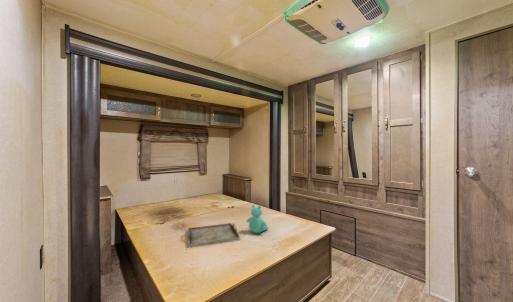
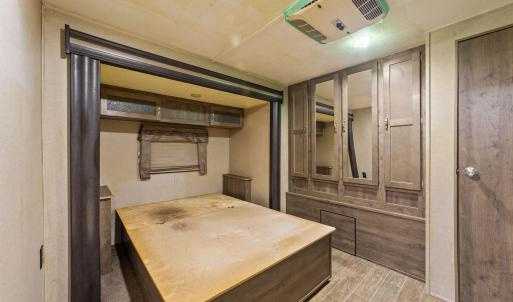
- serving tray (212, 231)
- teddy bear (258, 217)
